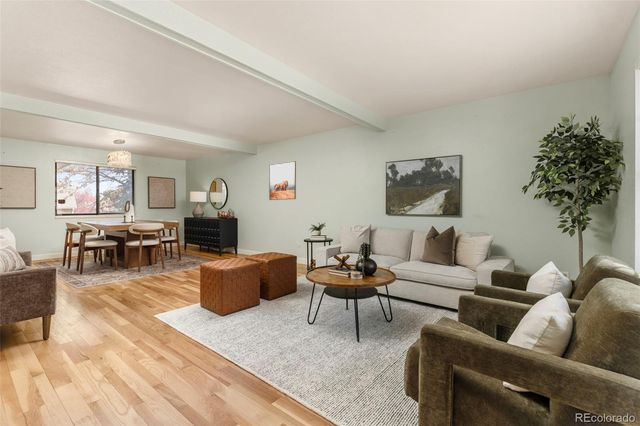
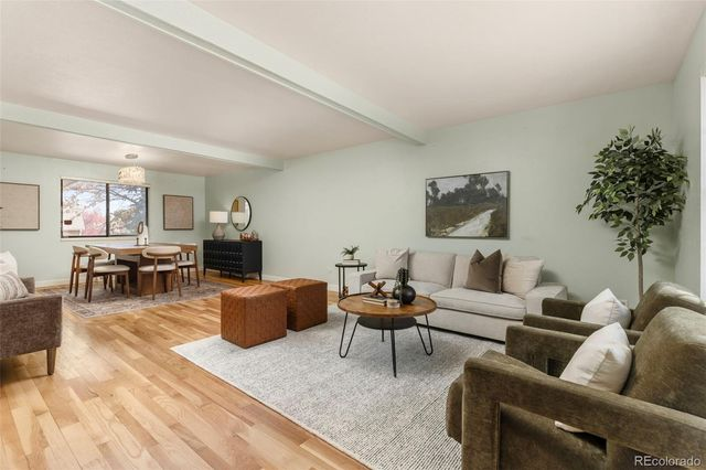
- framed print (282, 181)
